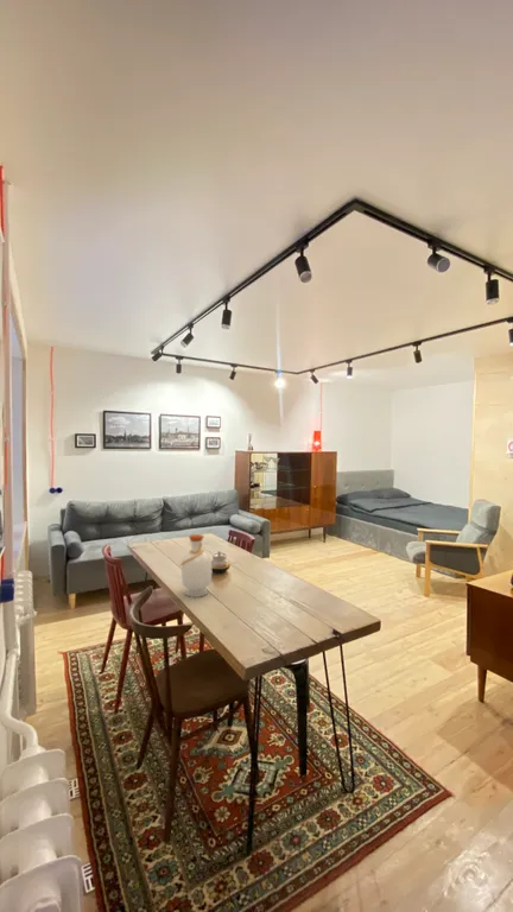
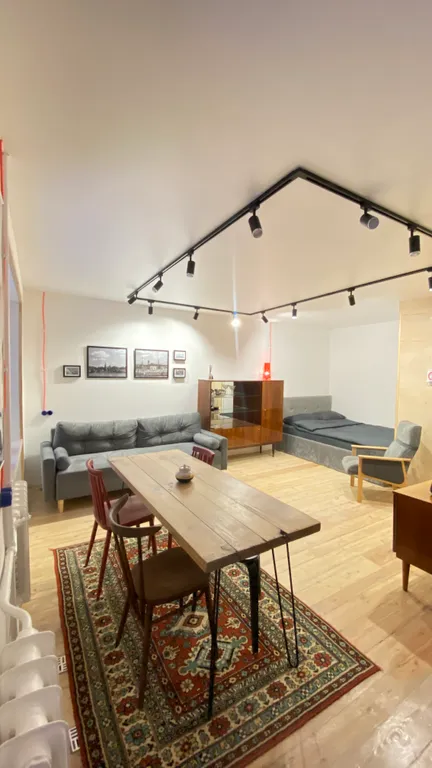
- bottle (196, 564)
